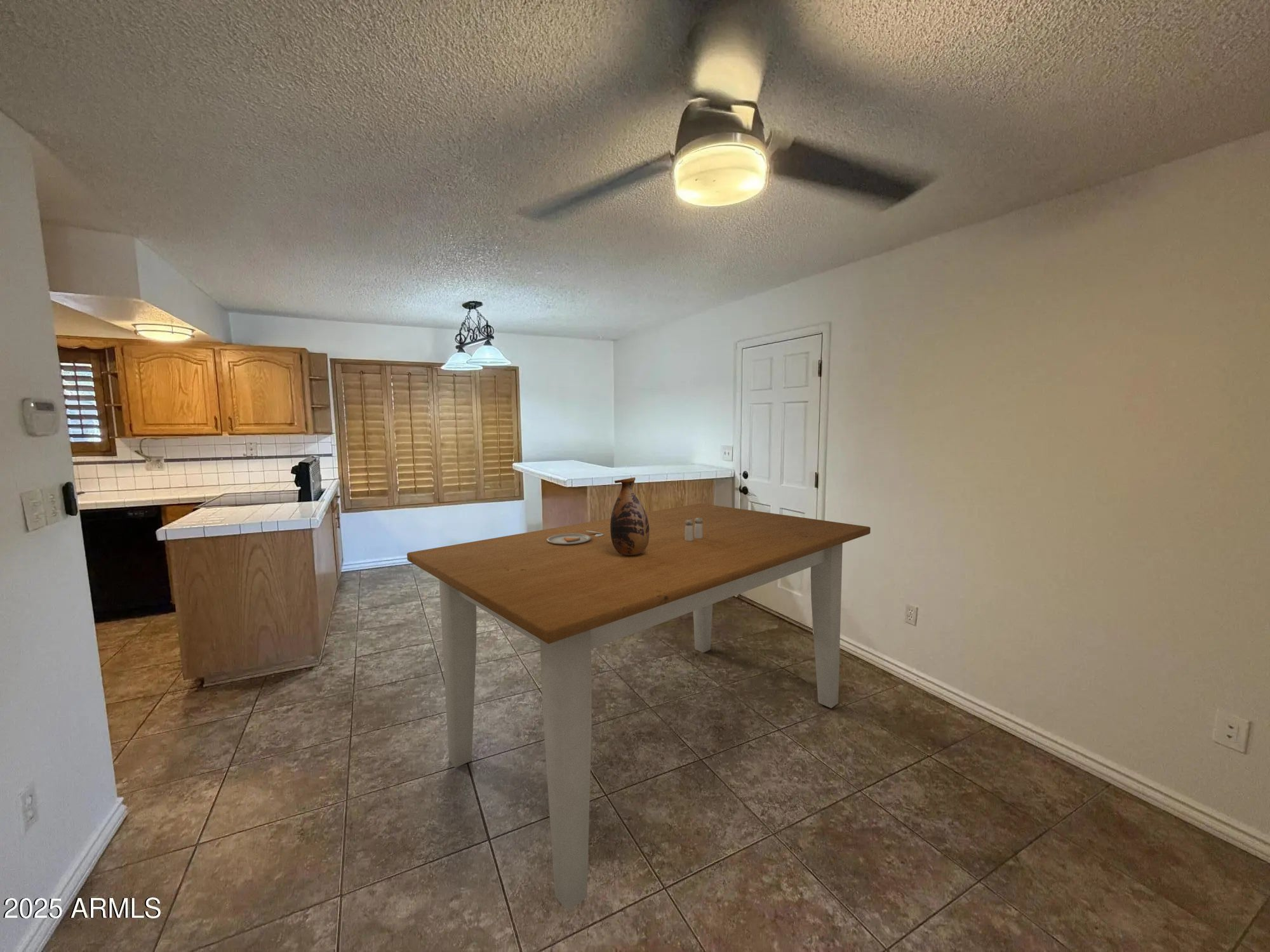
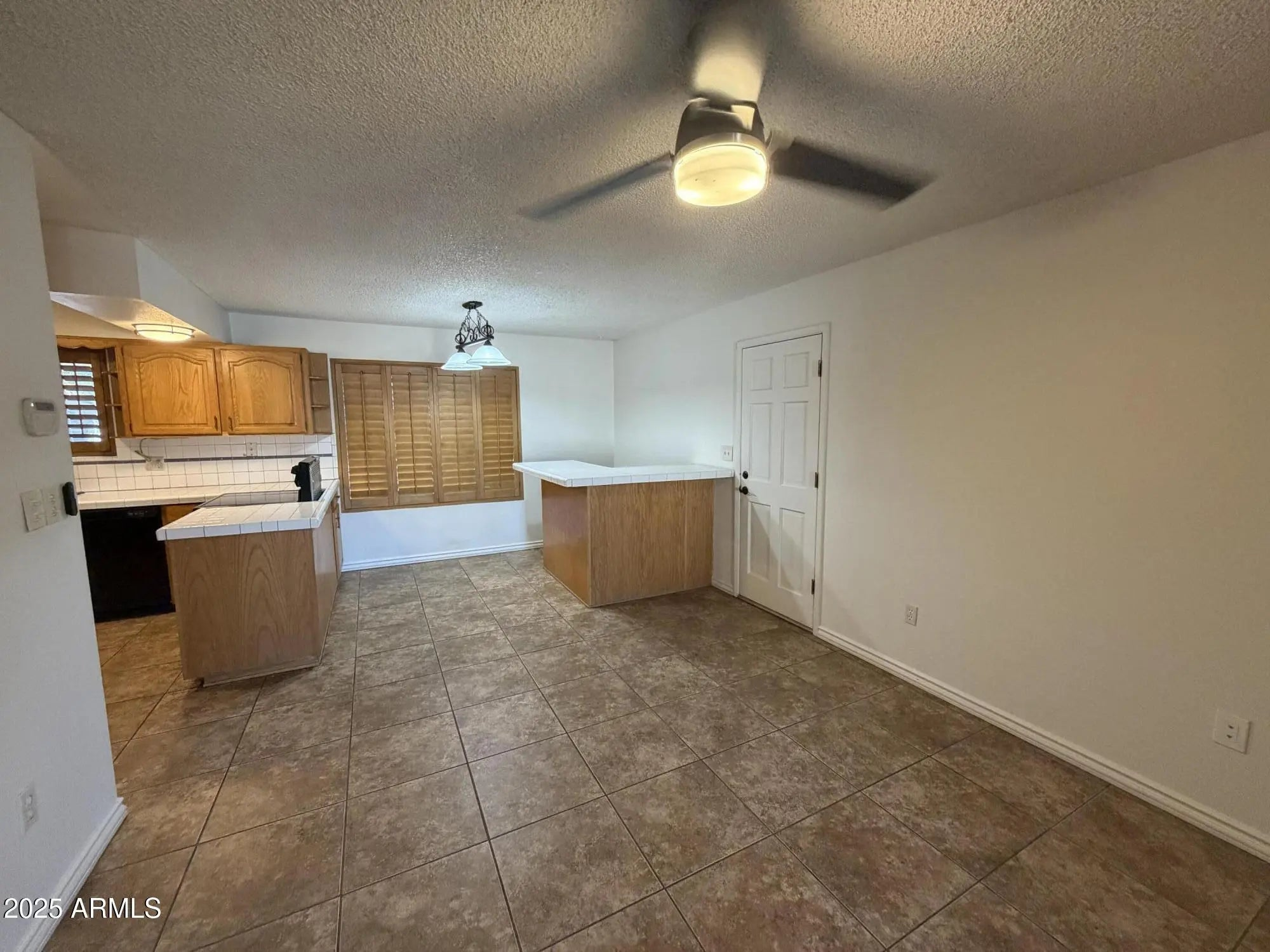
- table (655, 625)
- vase (629, 515)
- dinner plate (576, 536)
- salt and pepper shaker (693, 529)
